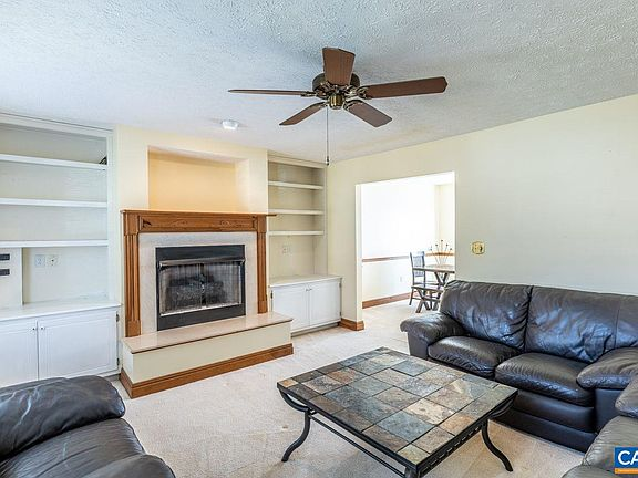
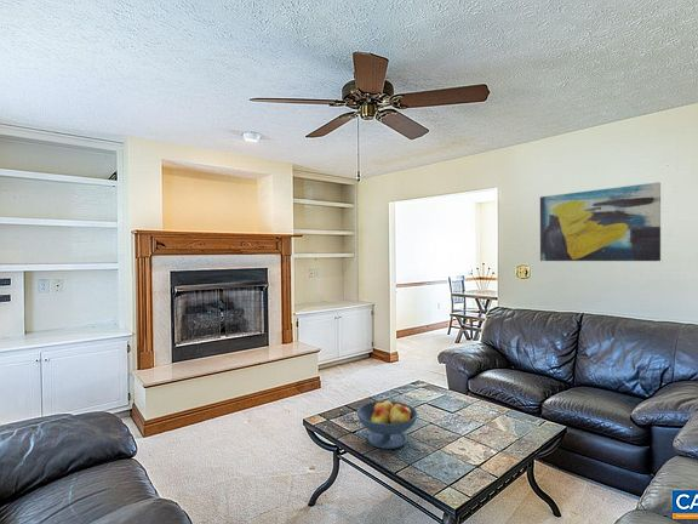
+ wall art (594, 226)
+ fruit bowl (387, 420)
